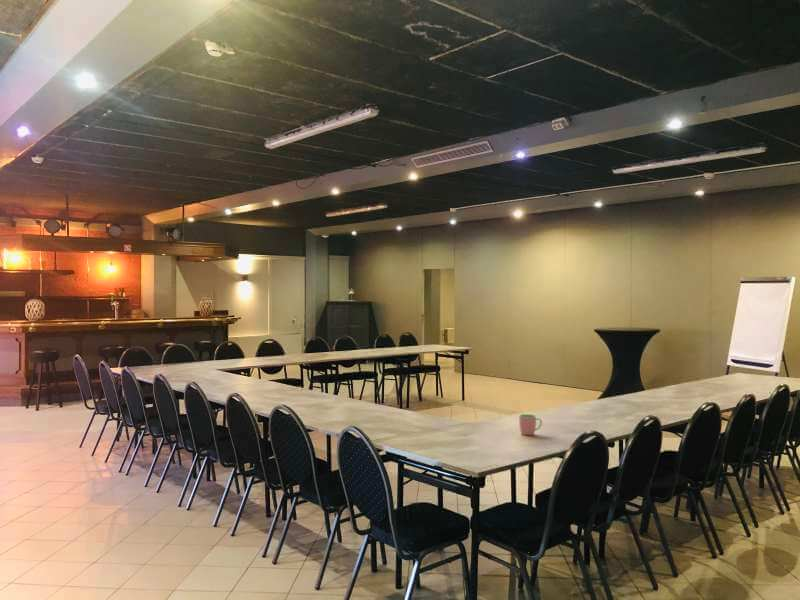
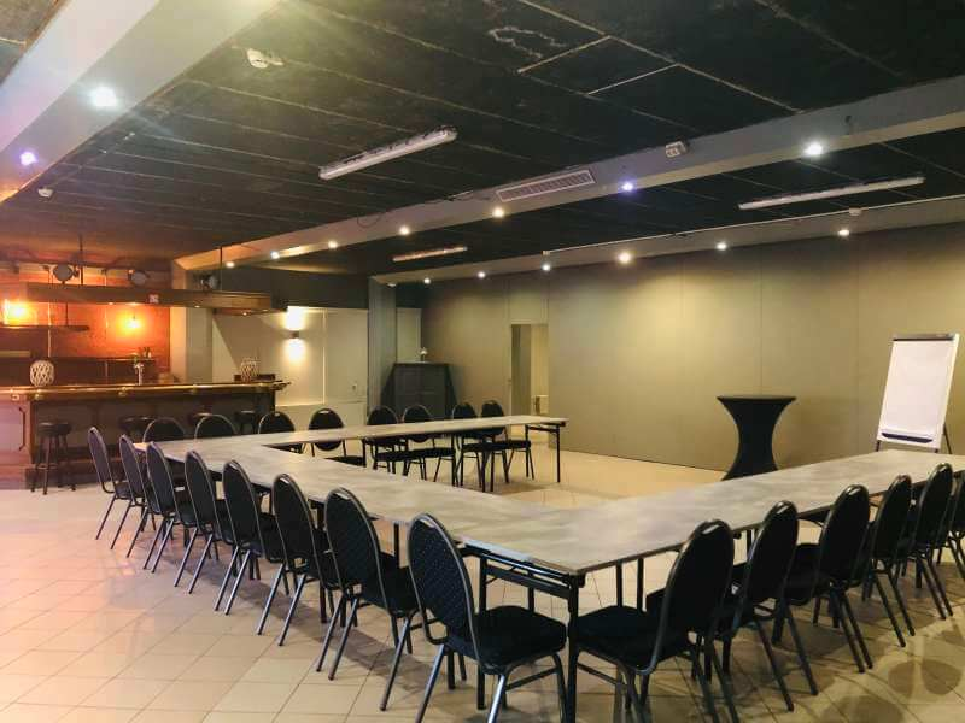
- cup (530, 424)
